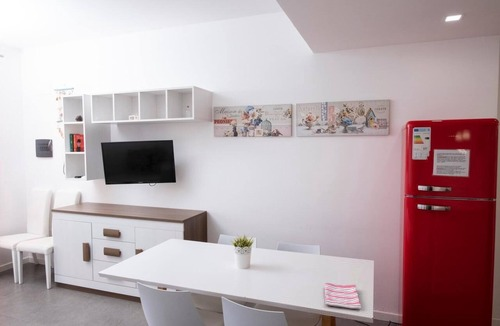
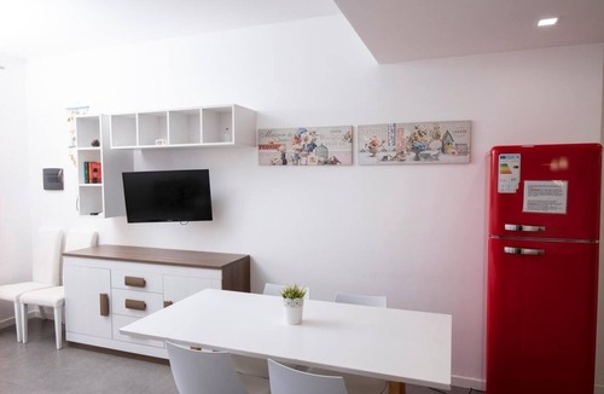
- dish towel (341, 294)
